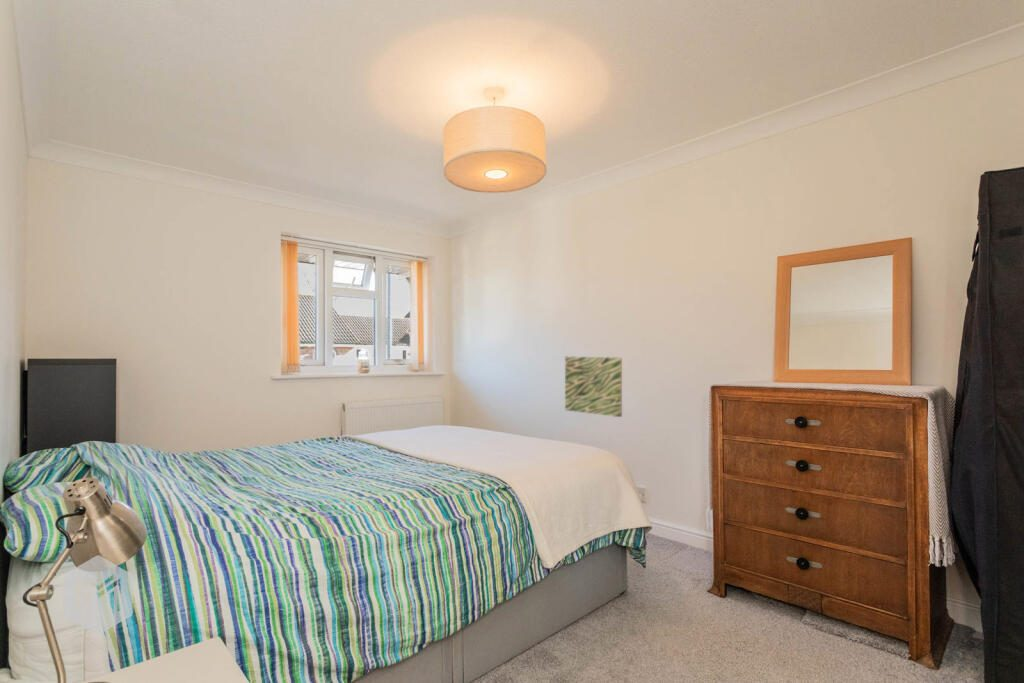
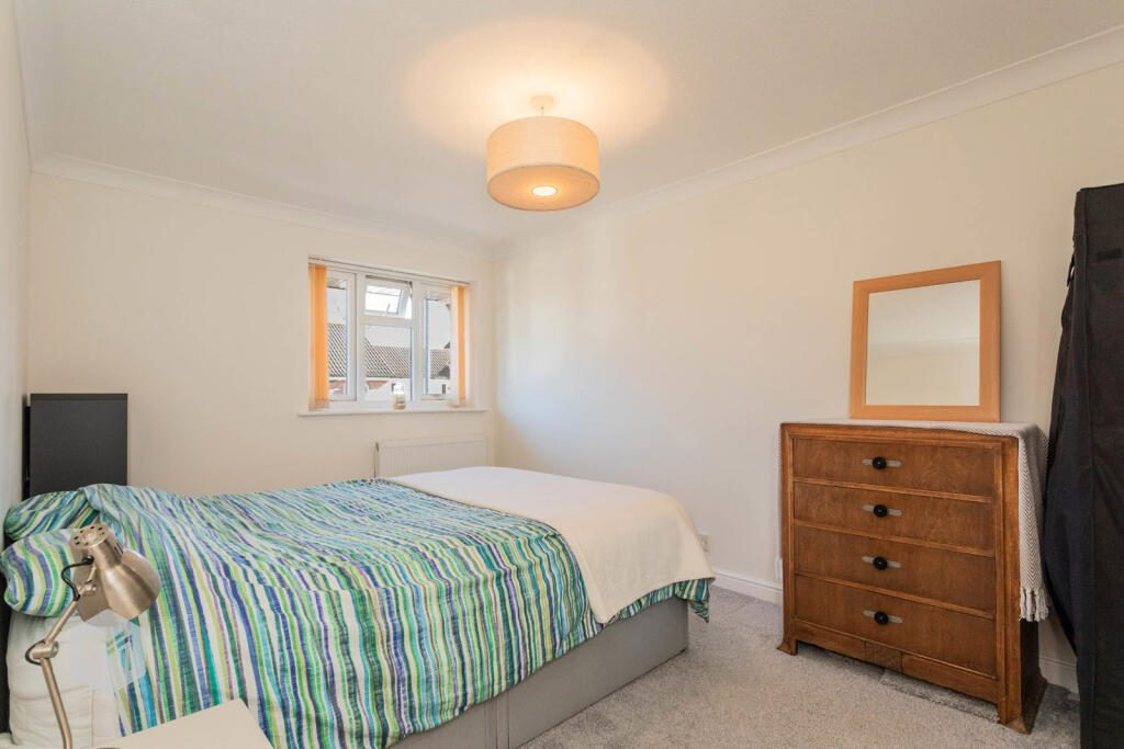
- wall art (592, 385)
